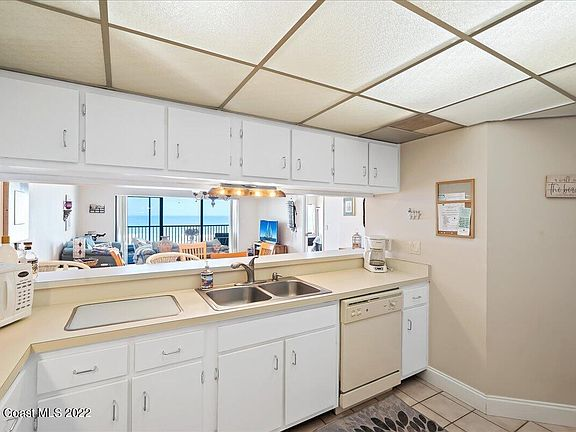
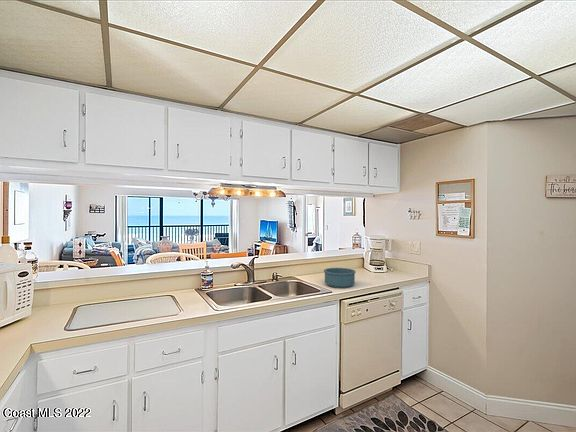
+ mixing bowl (339, 277)
